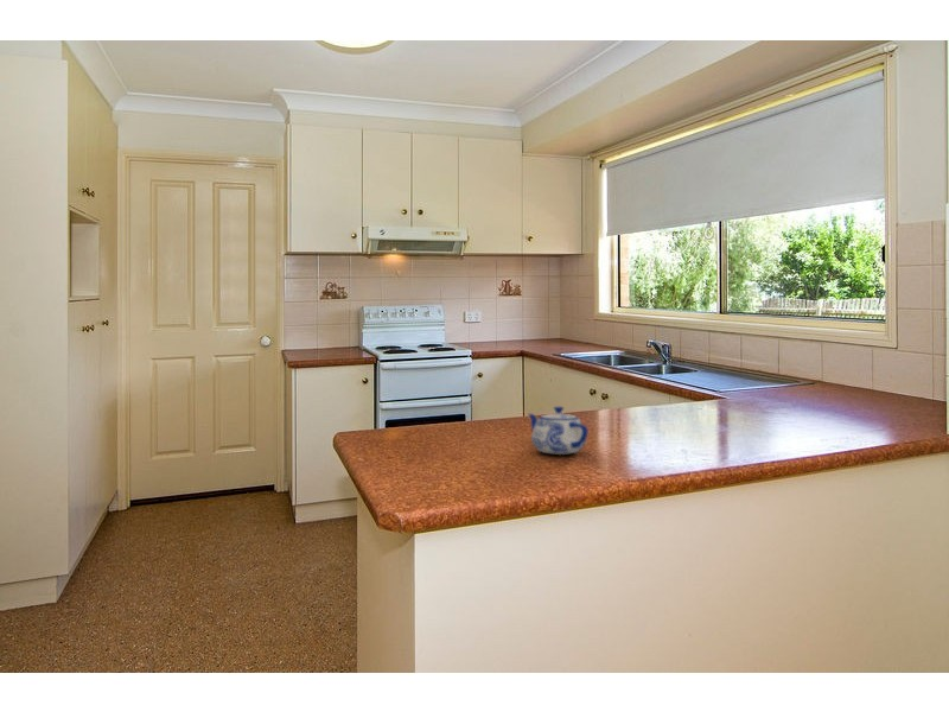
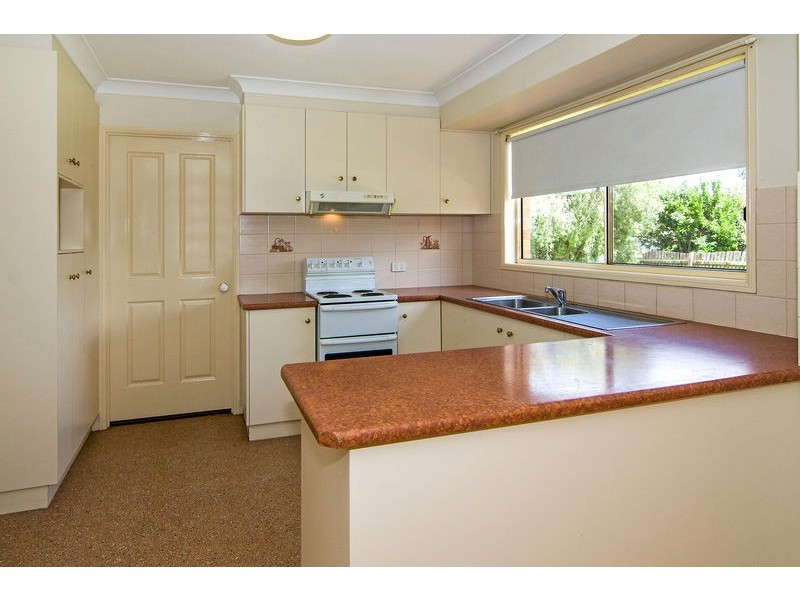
- teapot (555, 428)
